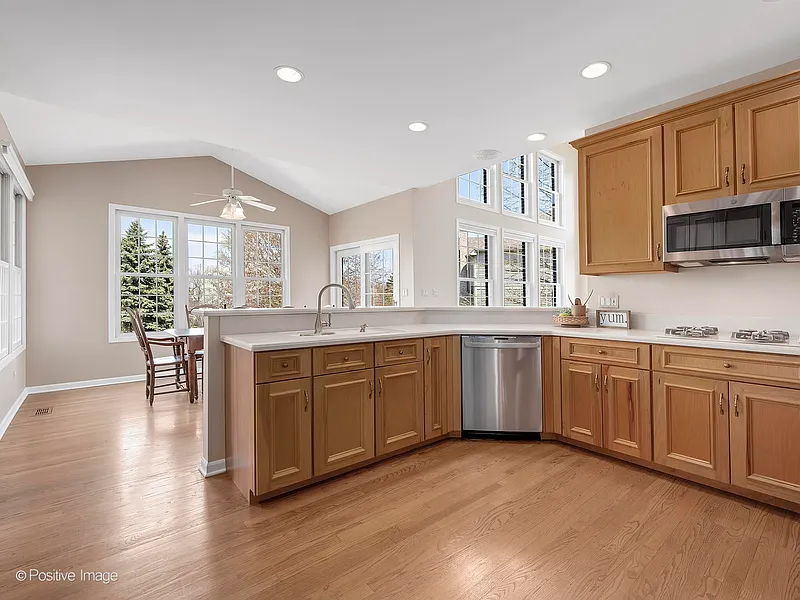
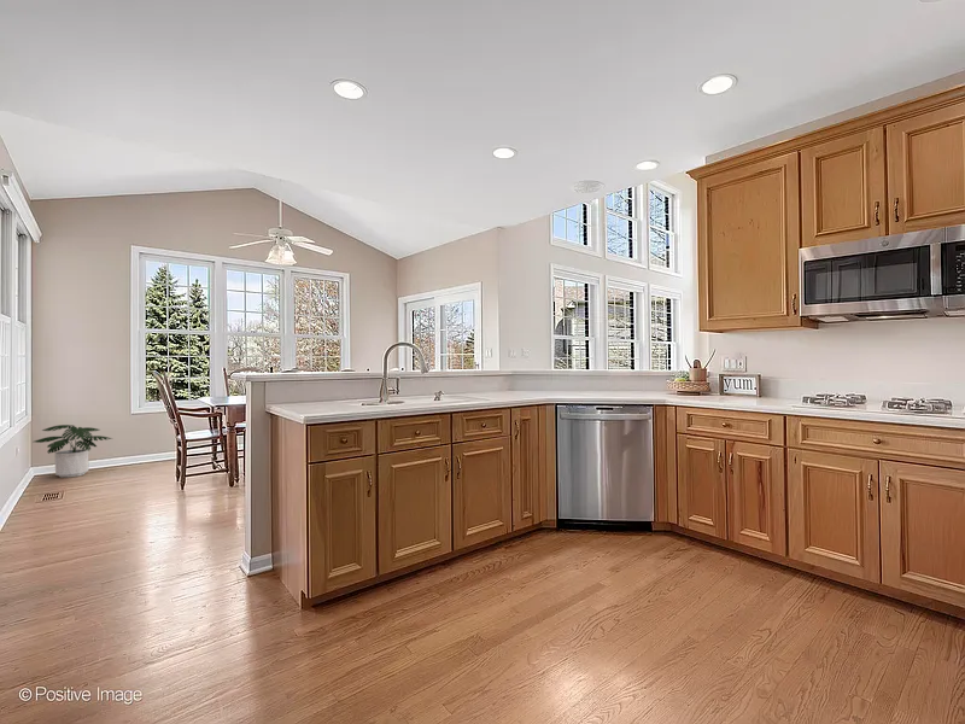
+ potted plant (74, 450)
